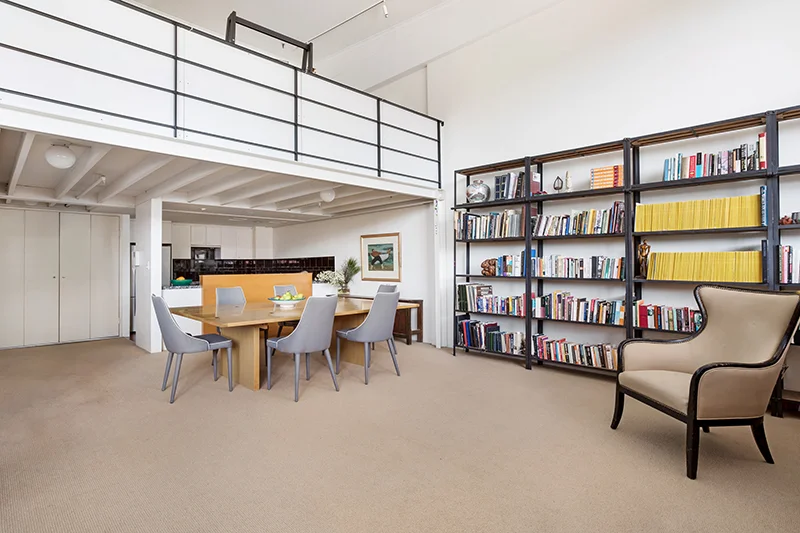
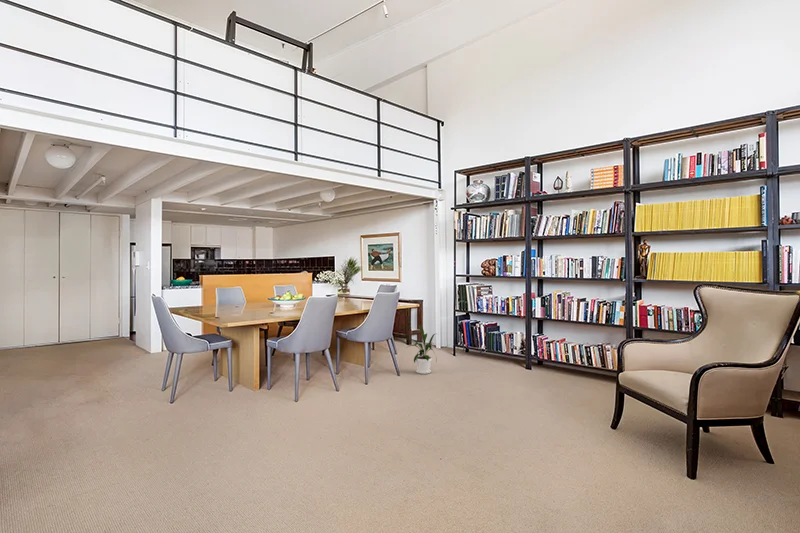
+ house plant (422, 349)
